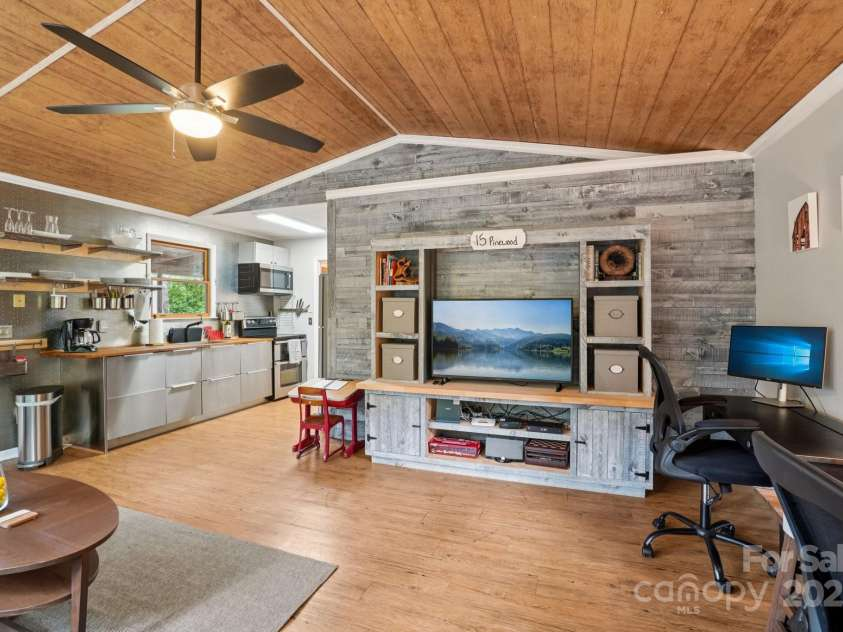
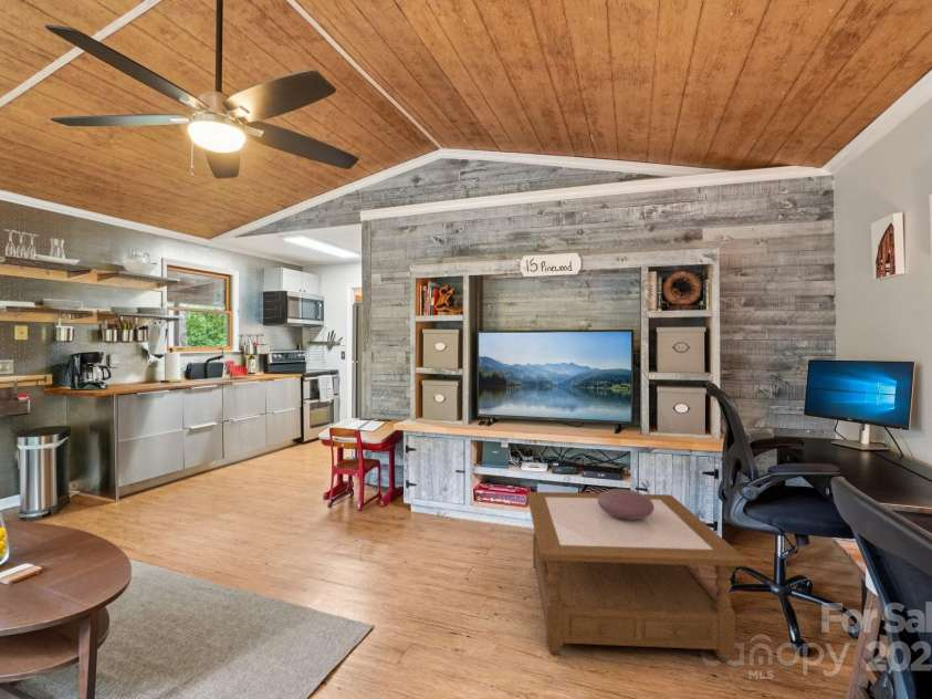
+ decorative bowl (625, 503)
+ coffee table (616, 563)
